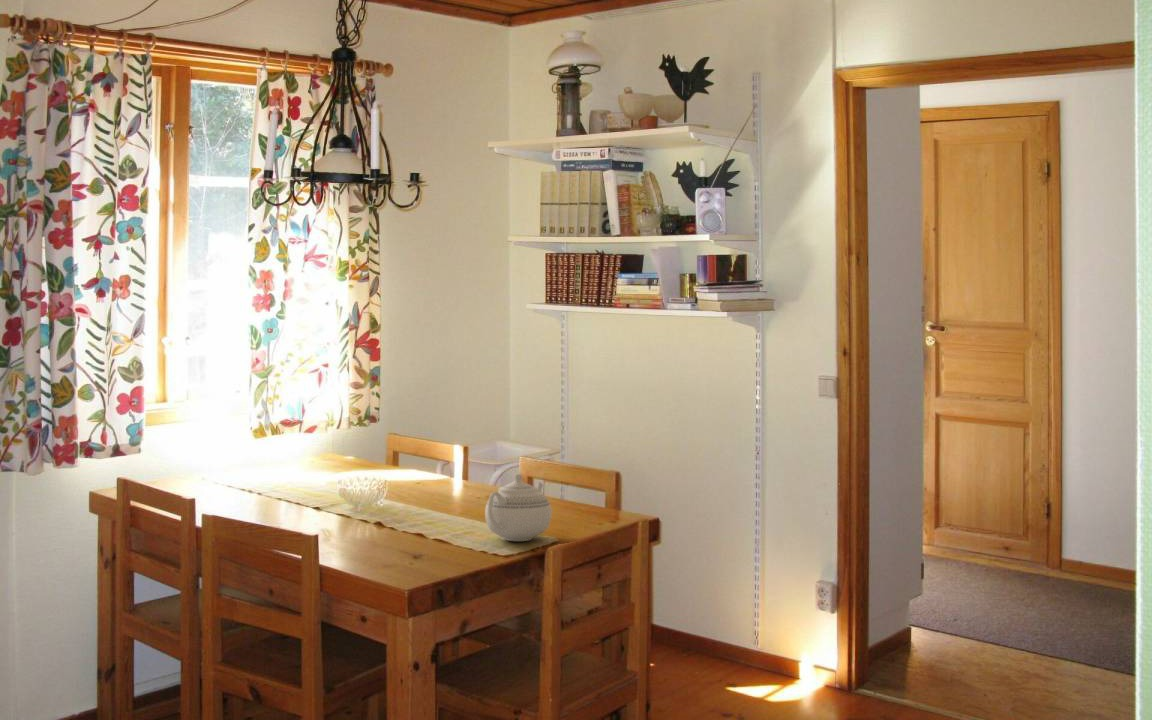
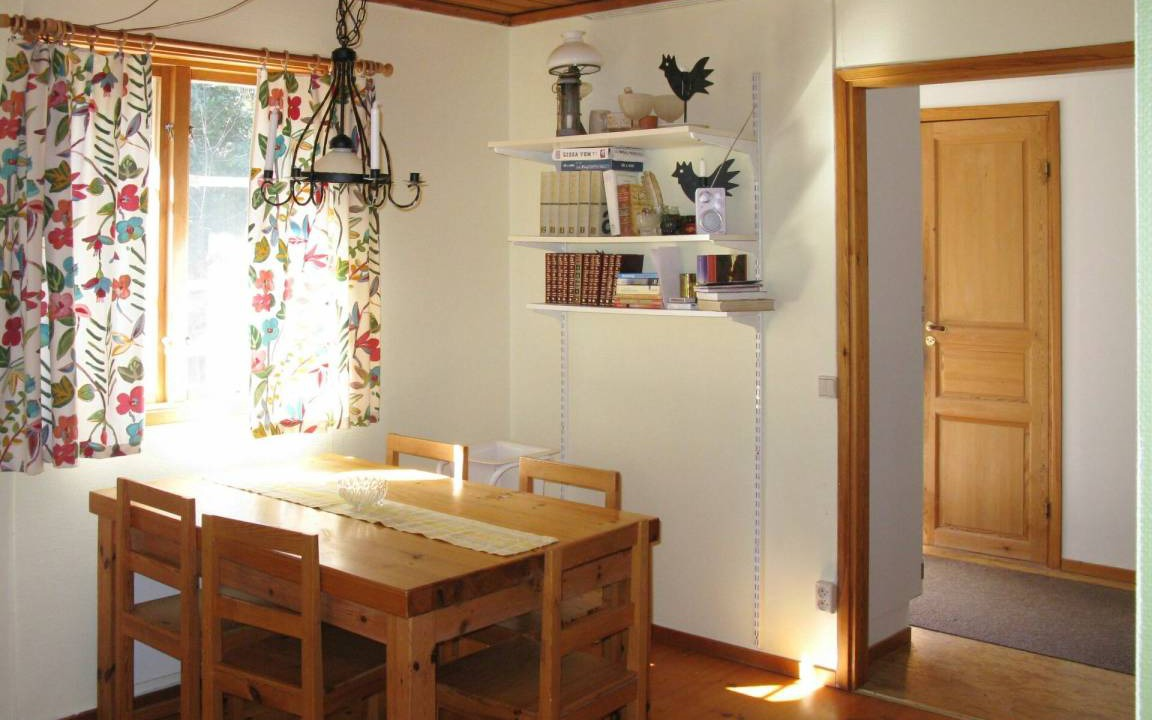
- teapot (517, 506)
